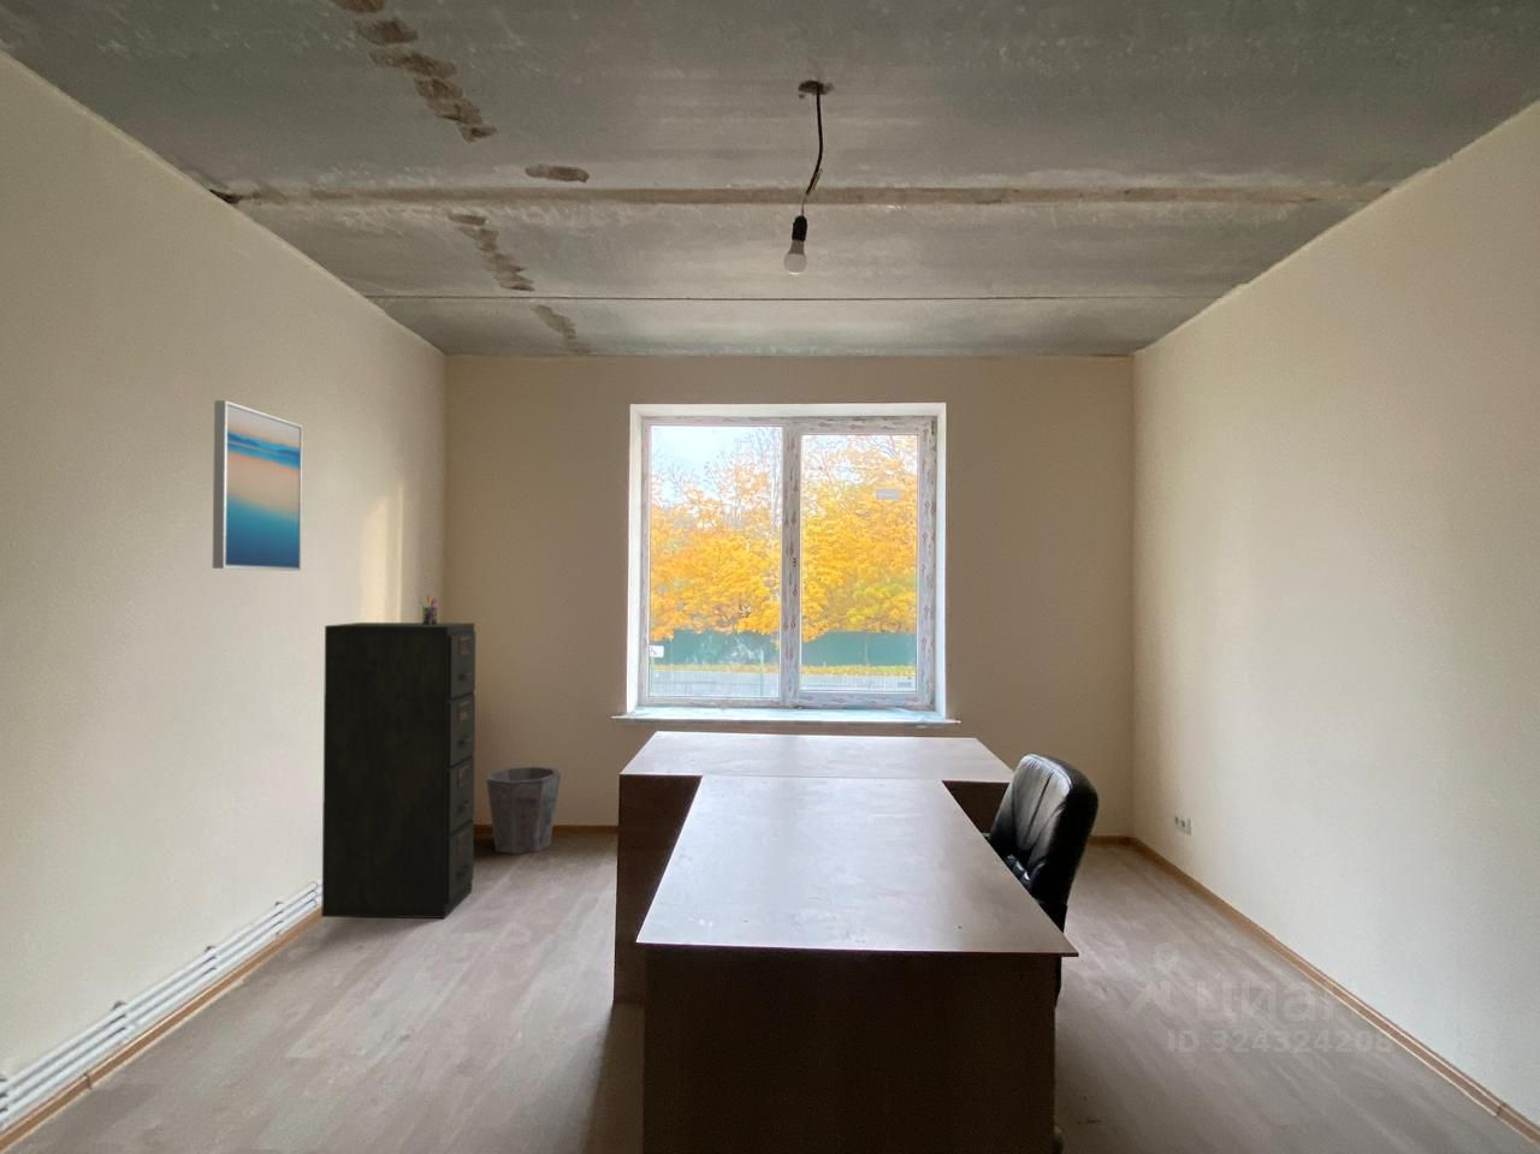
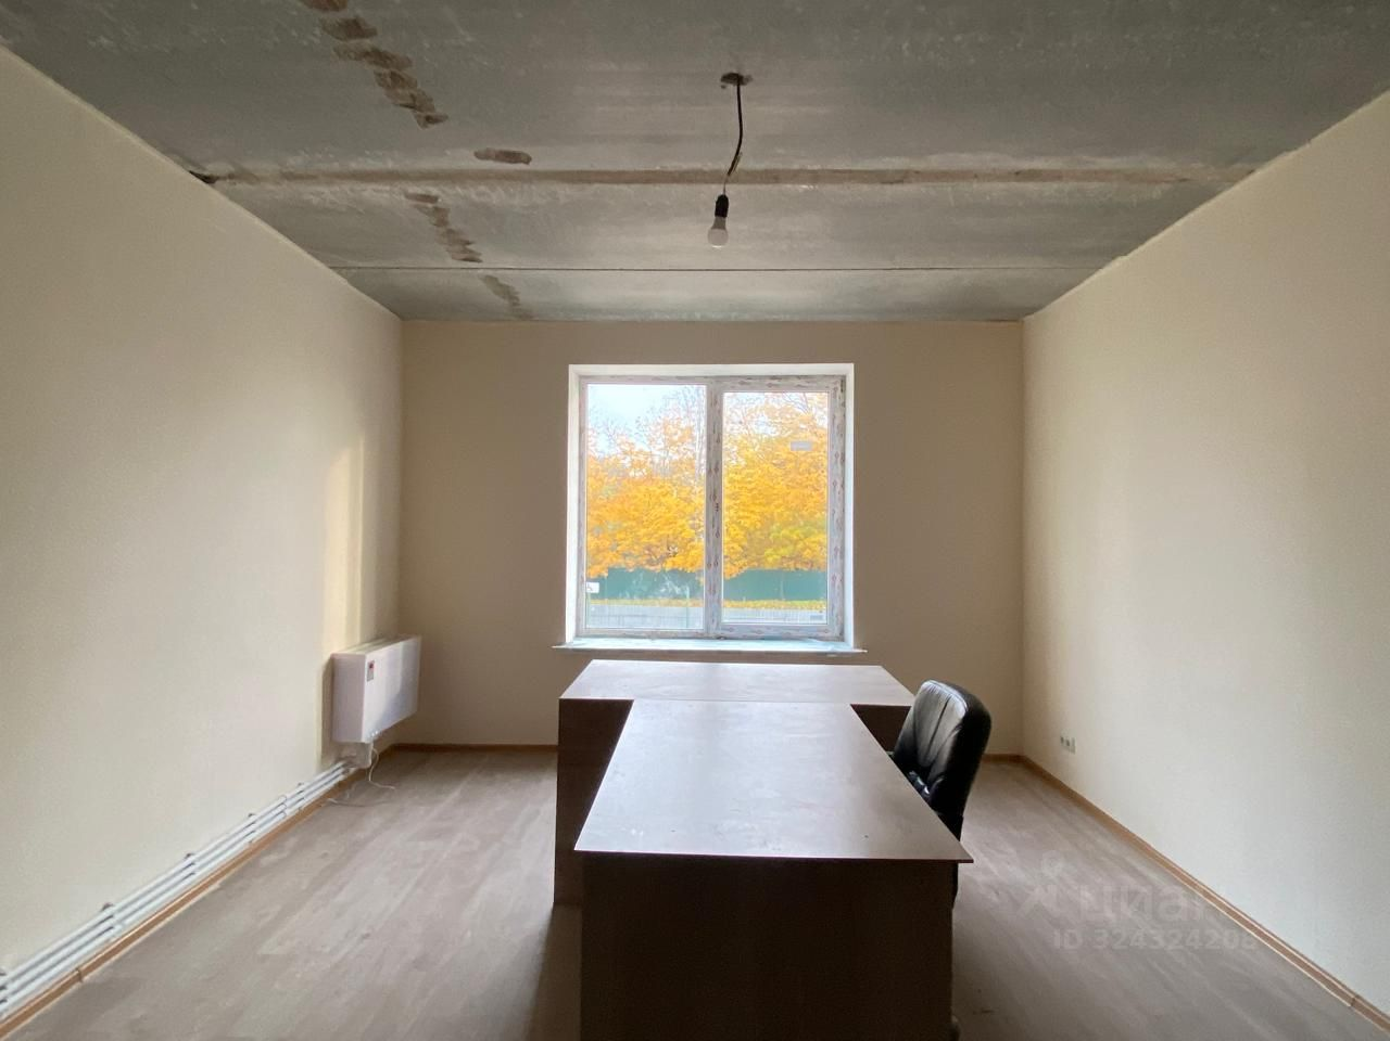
- waste bin (523, 809)
- filing cabinet (405, 764)
- wall art (259, 492)
- pen holder (427, 609)
